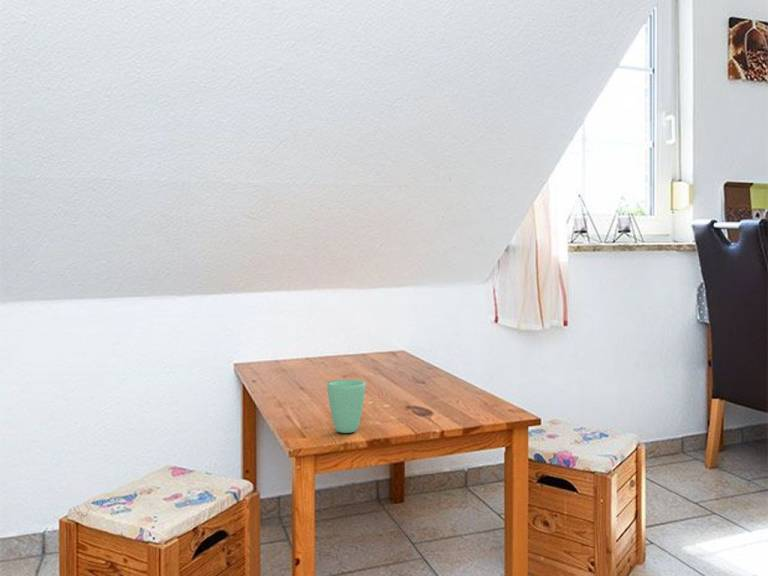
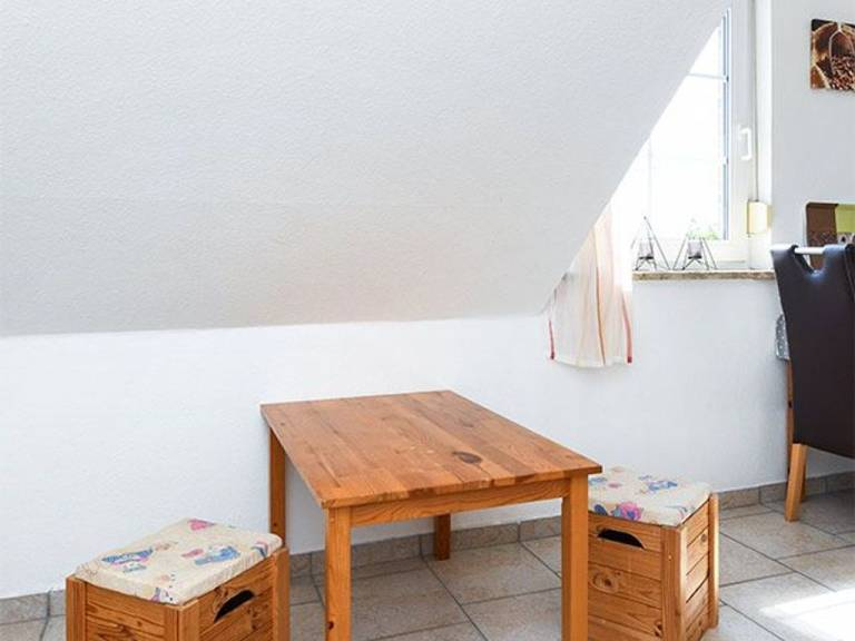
- cup (346, 406)
